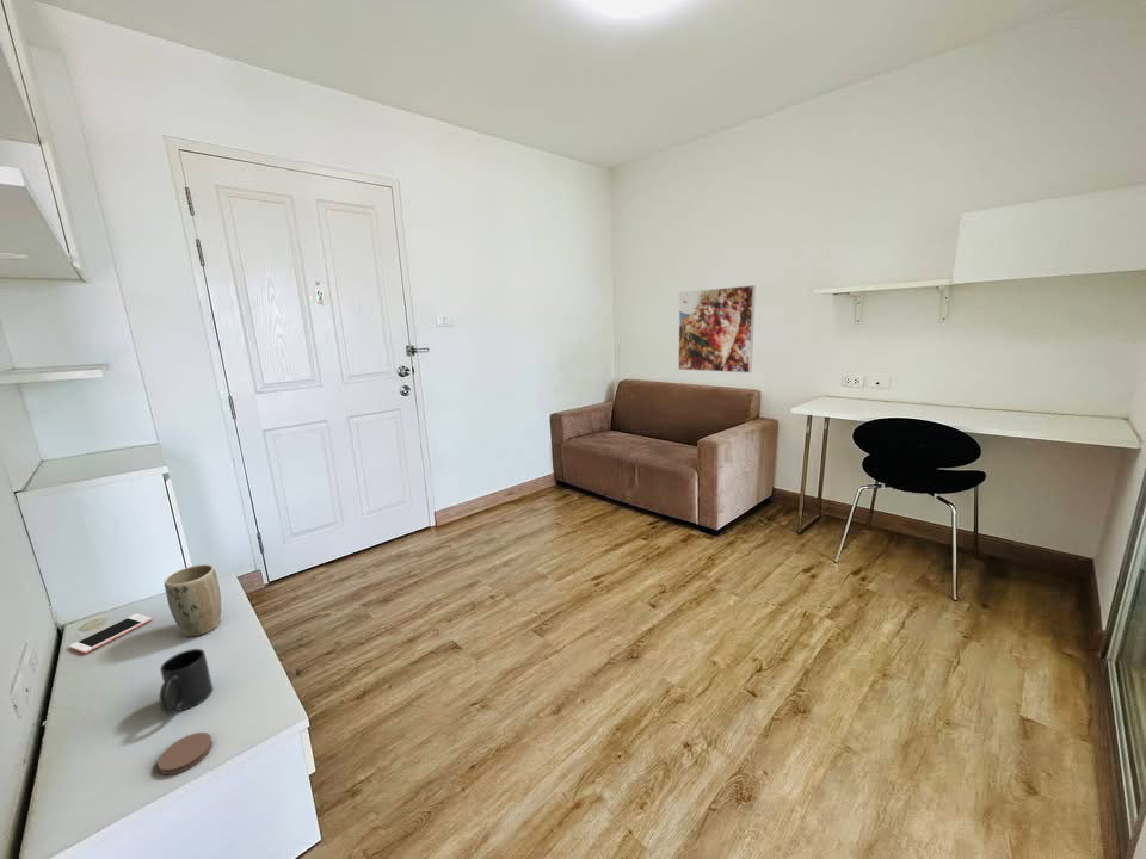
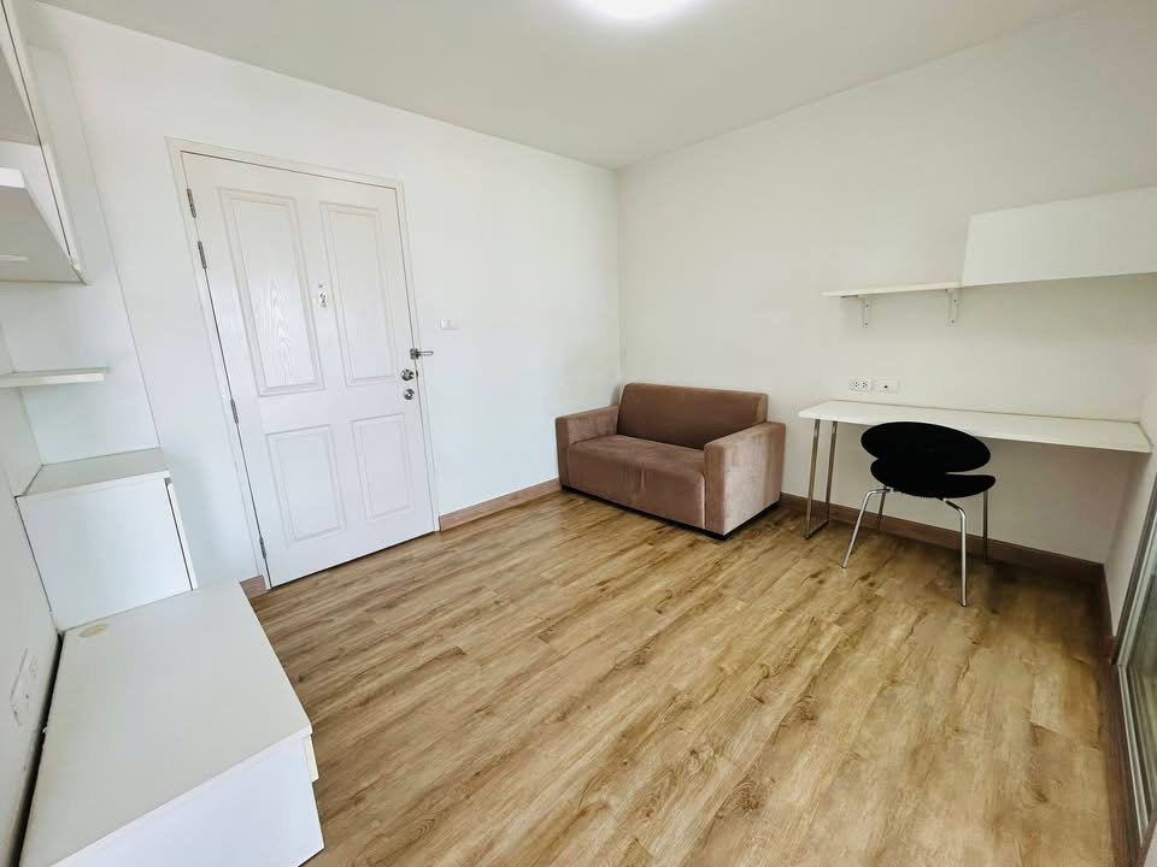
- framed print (714, 330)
- cell phone (112, 632)
- mug (183, 684)
- plant pot (196, 600)
- coaster (185, 752)
